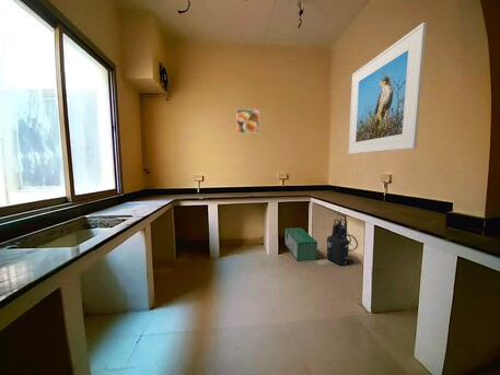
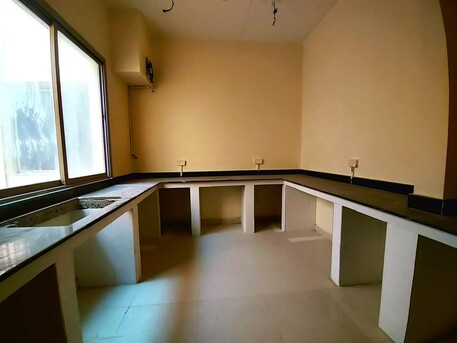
- storage bin (299, 243)
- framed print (247, 121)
- vacuum cleaner (341, 234)
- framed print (377, 104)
